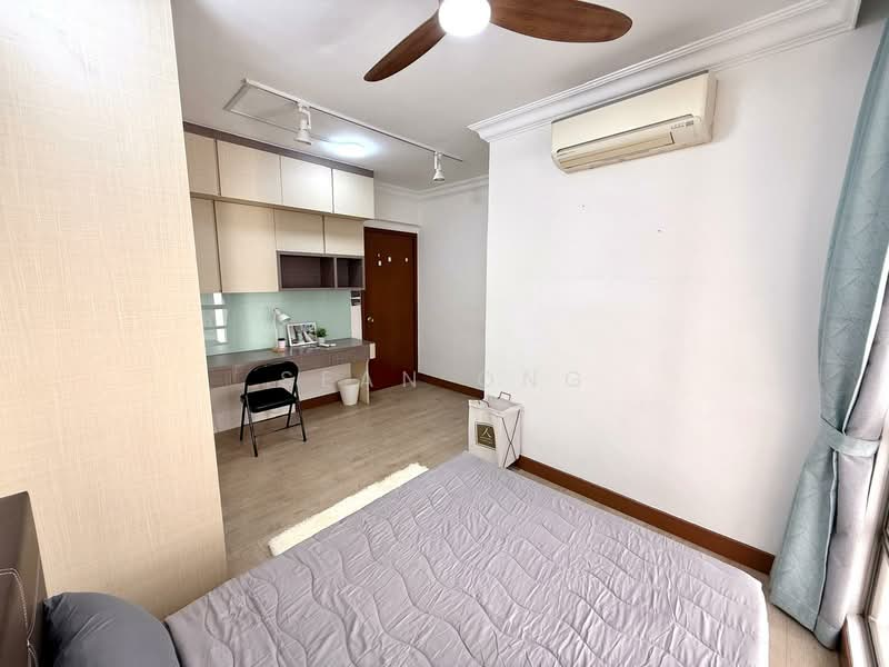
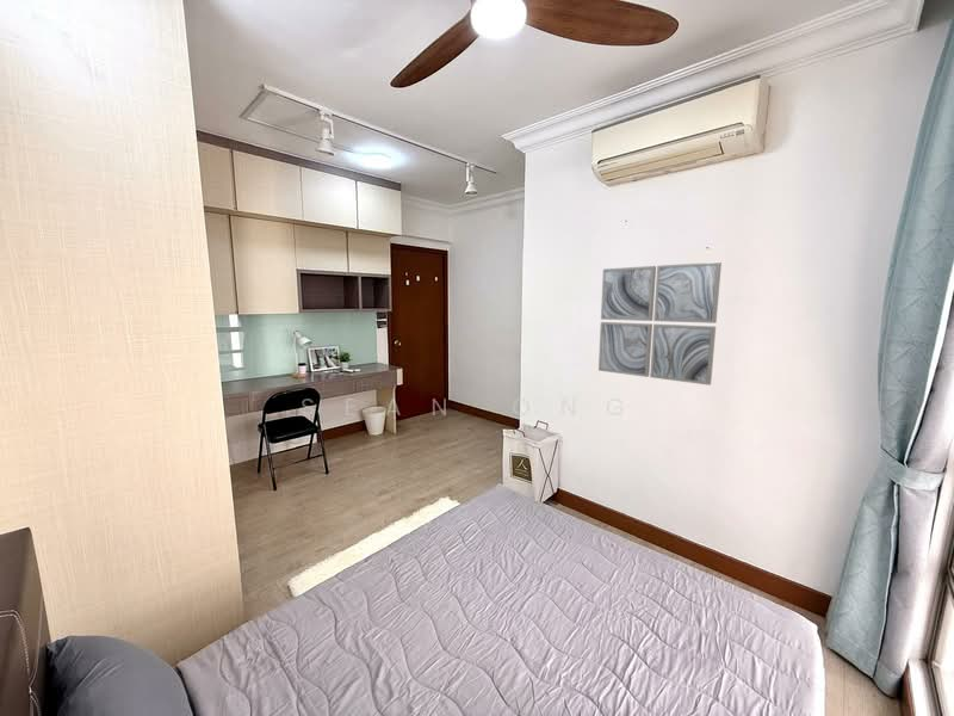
+ wall art (651, 323)
